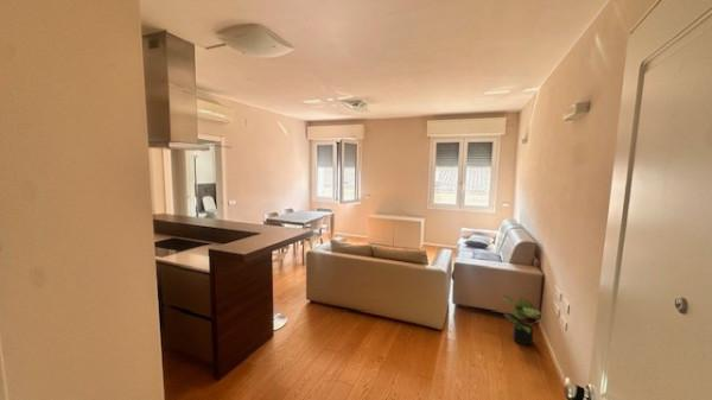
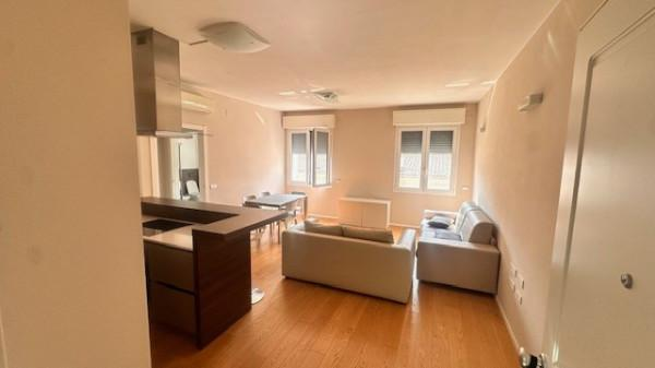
- potted plant (520, 318)
